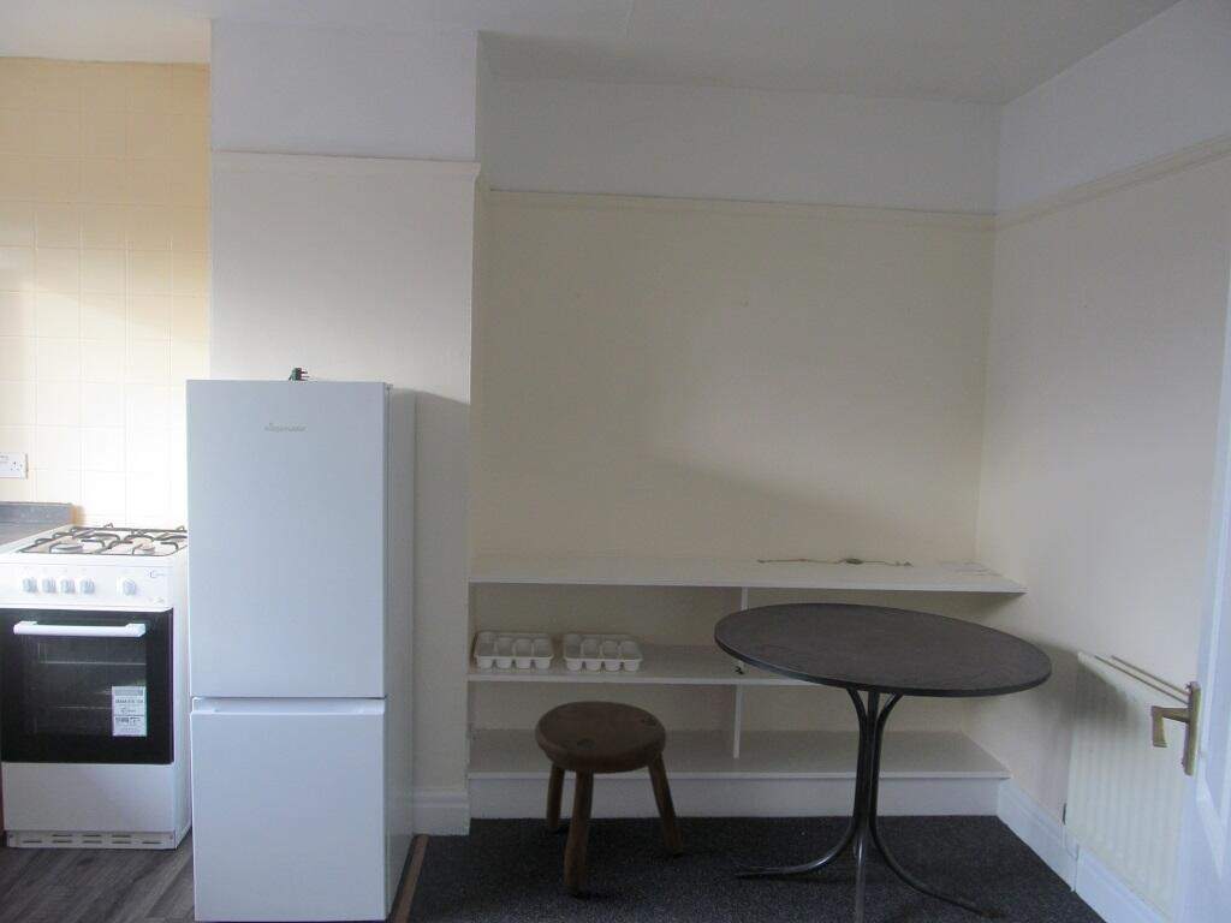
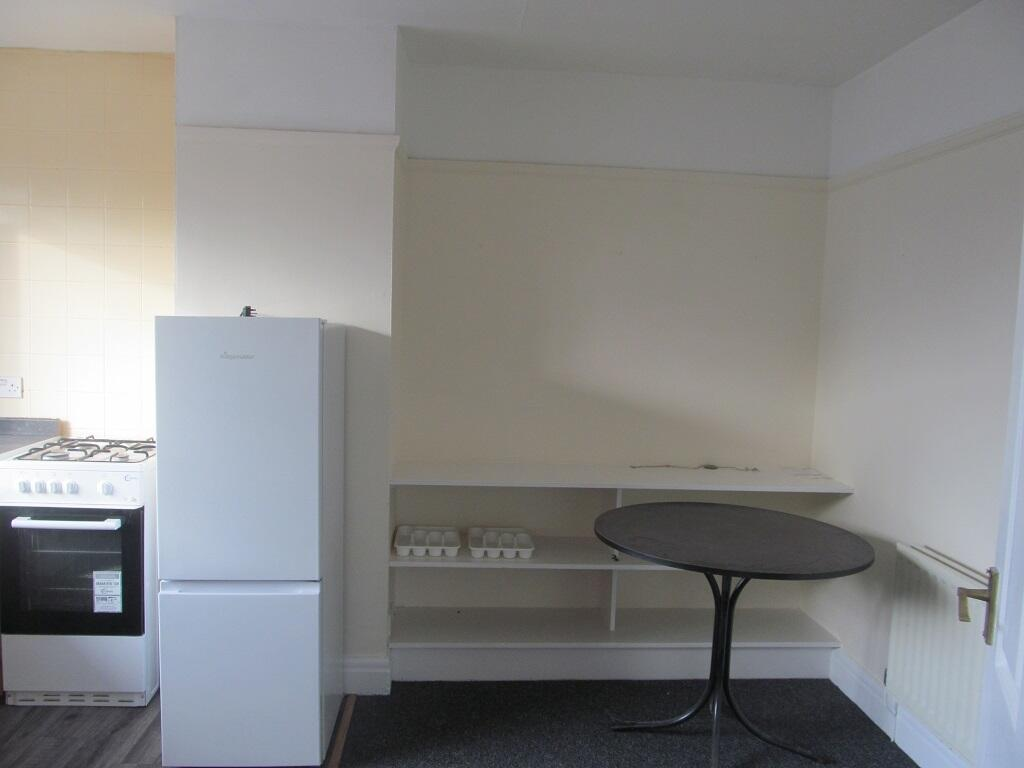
- stool (593, 790)
